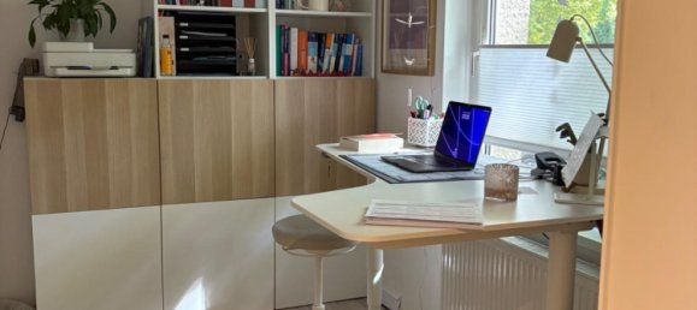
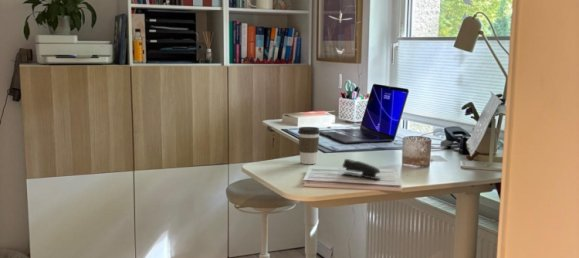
+ coffee cup (308, 145)
+ stapler (361, 168)
